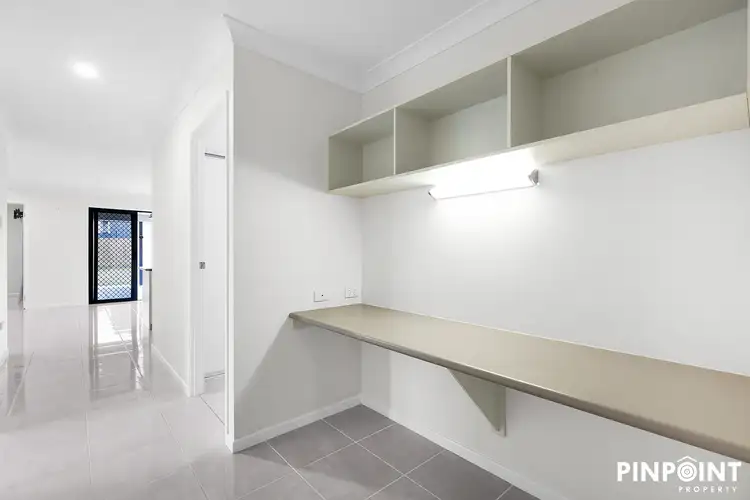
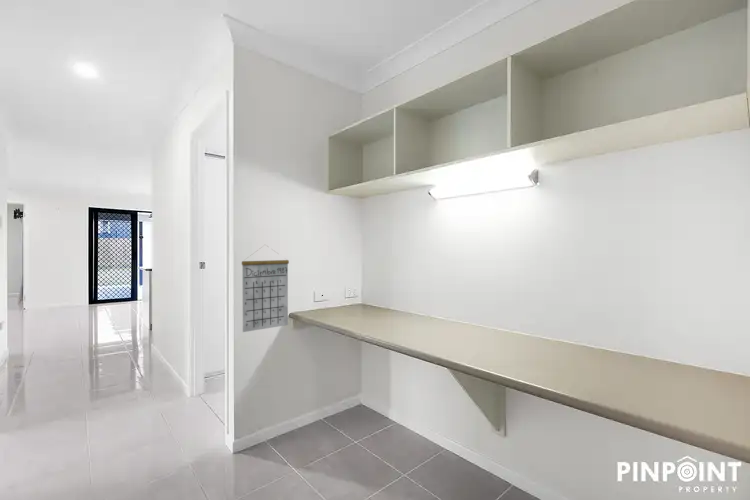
+ calendar (266, 286)
